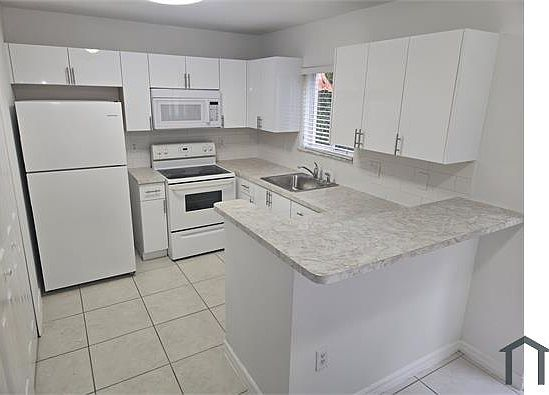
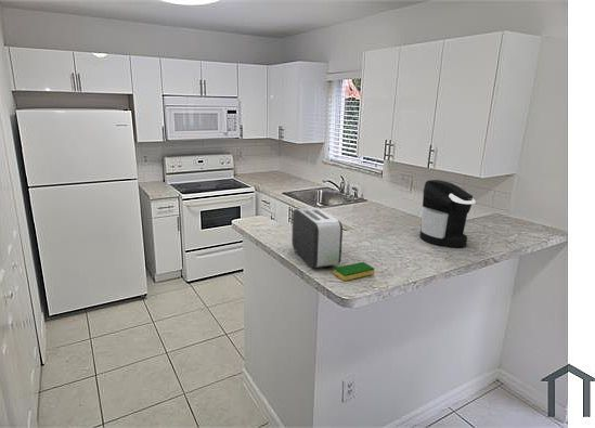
+ toaster (314, 235)
+ dish sponge (353, 271)
+ coffee maker (448, 211)
